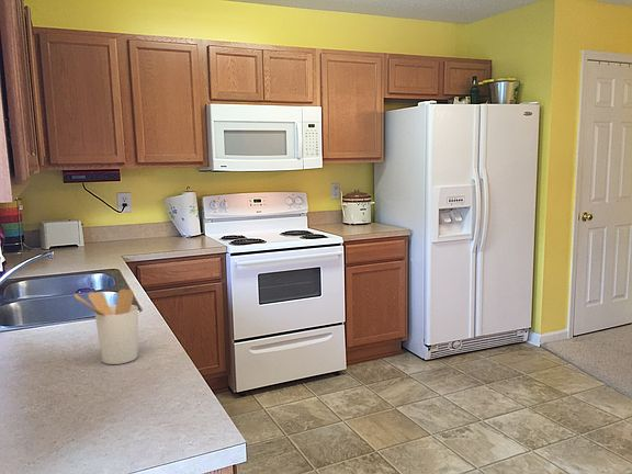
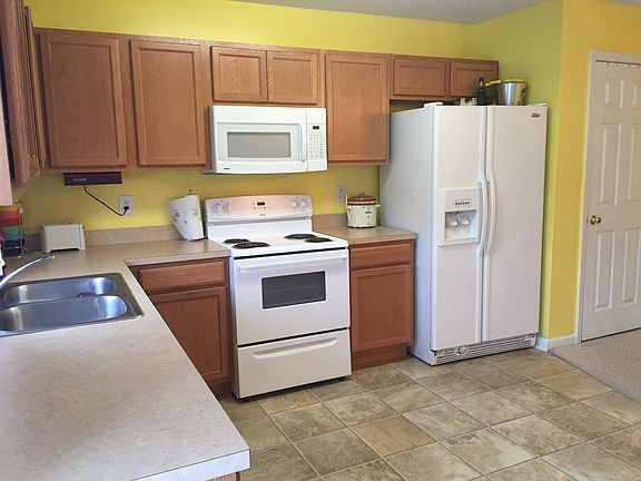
- utensil holder (106, 324)
